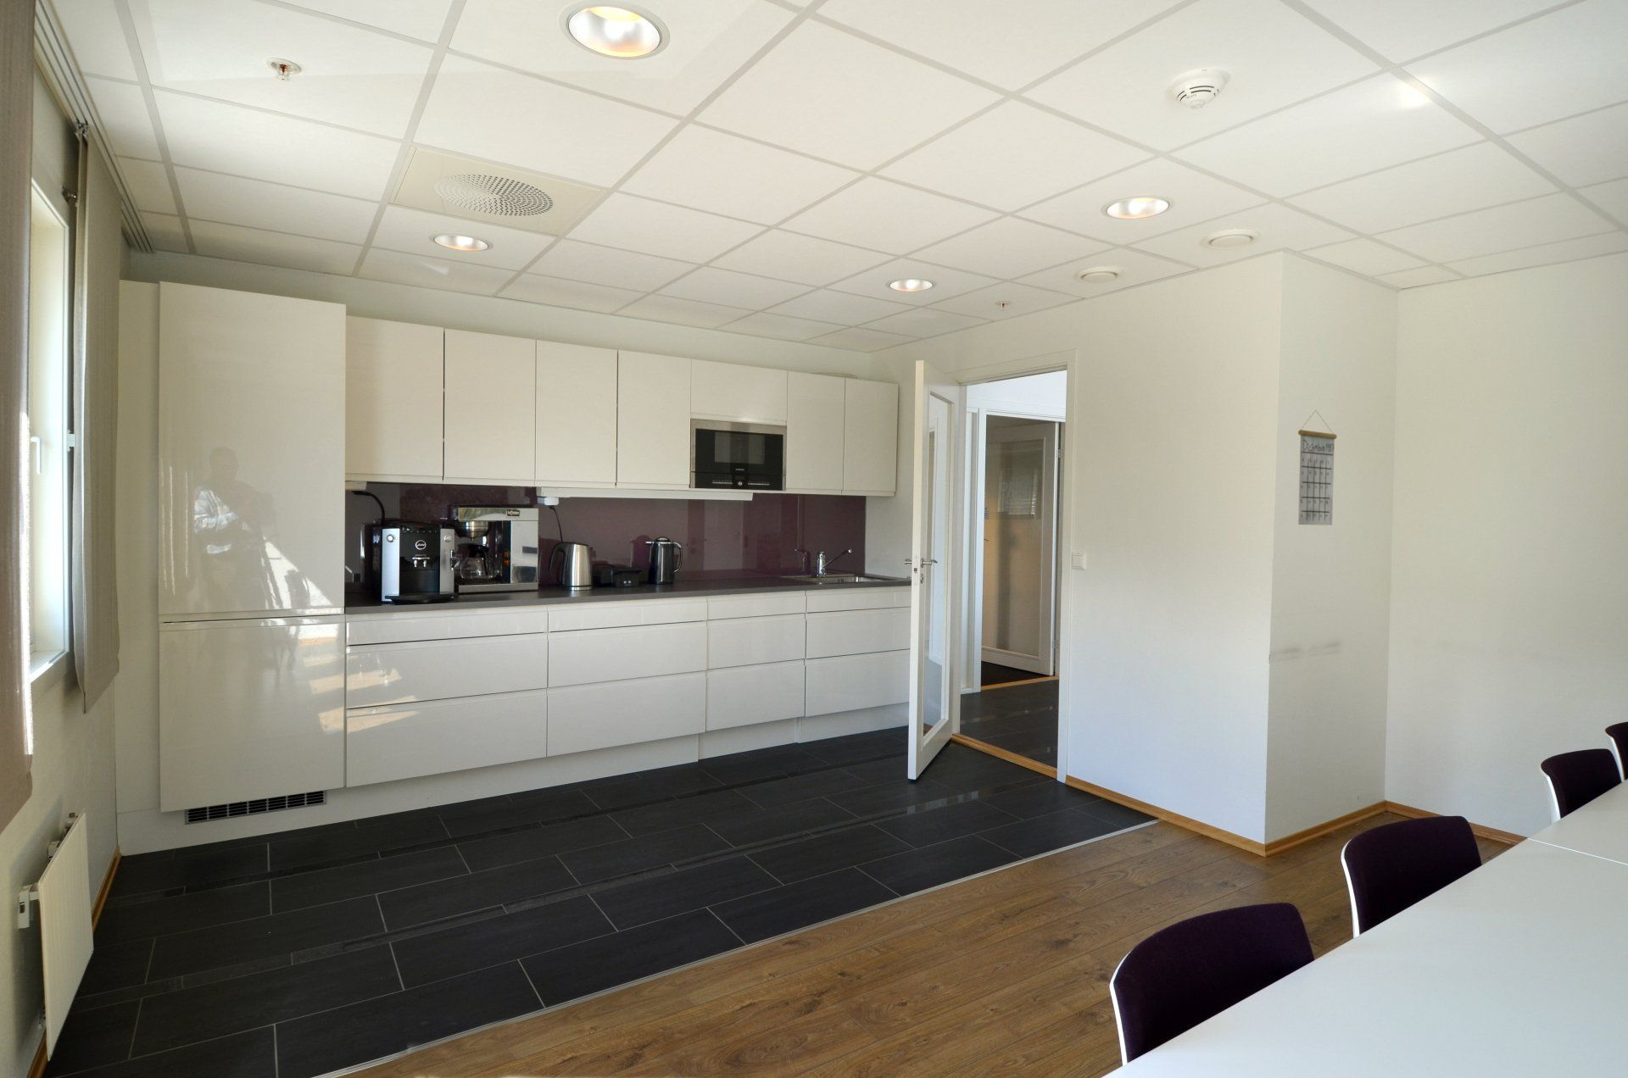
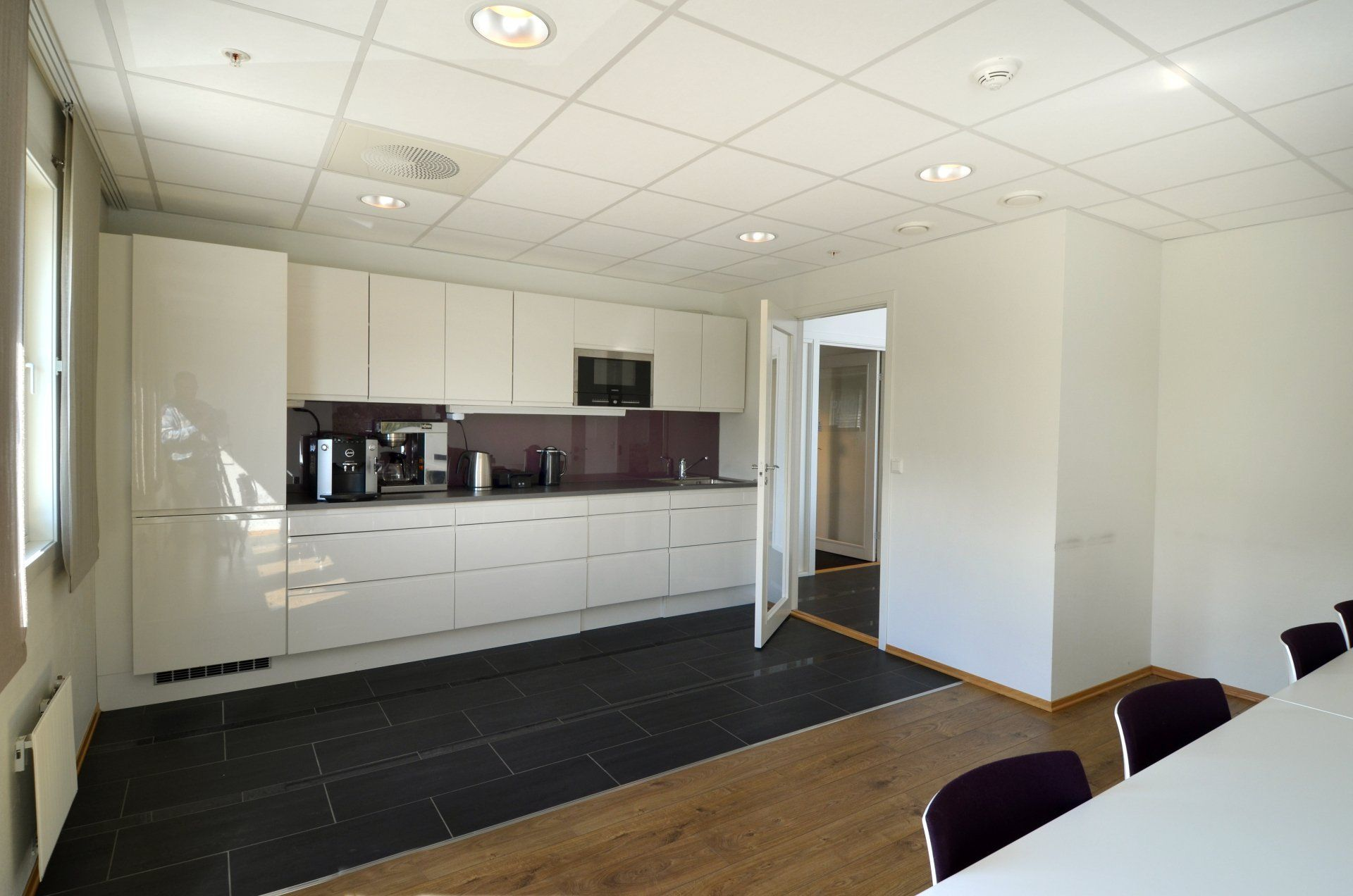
- calendar (1316, 467)
